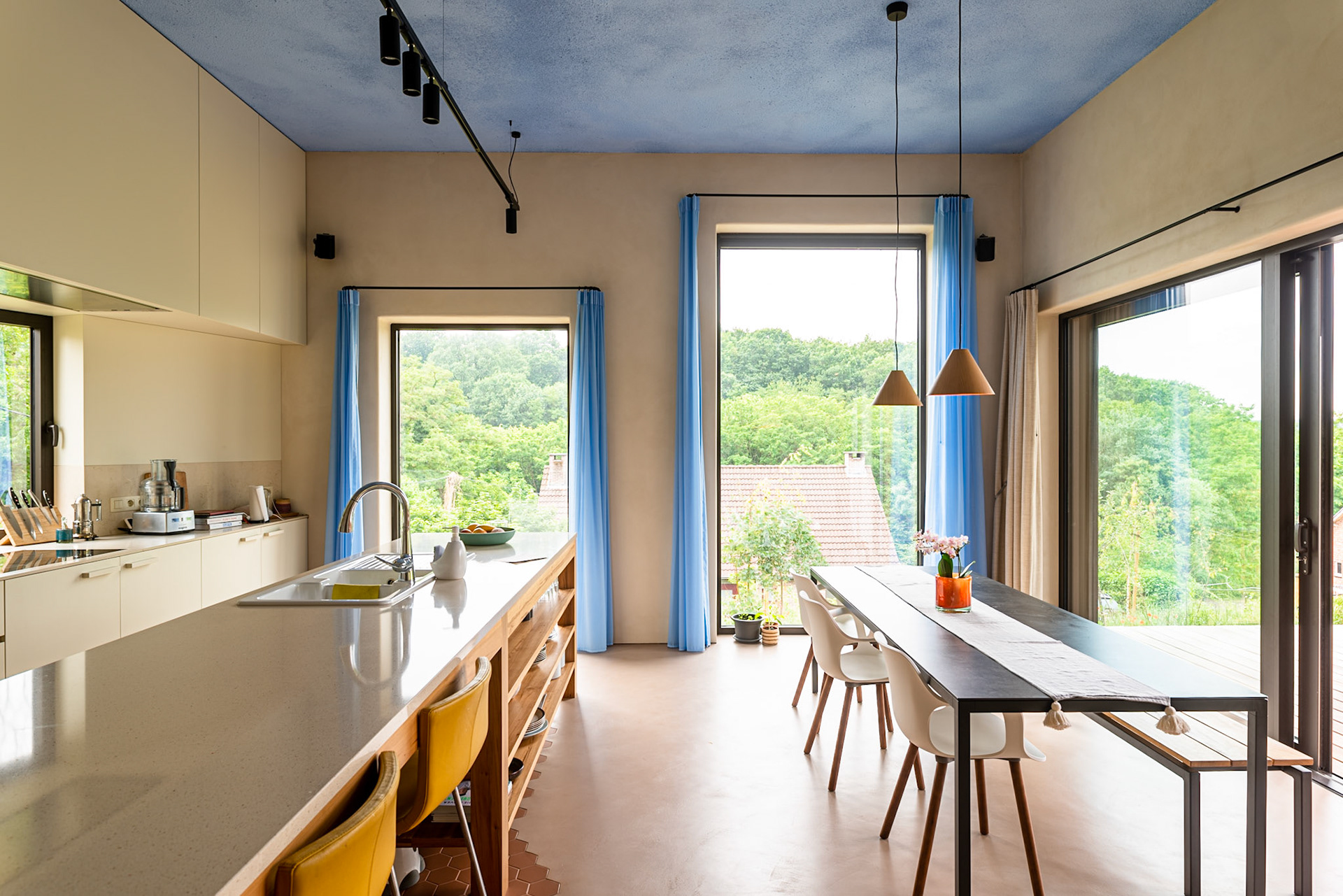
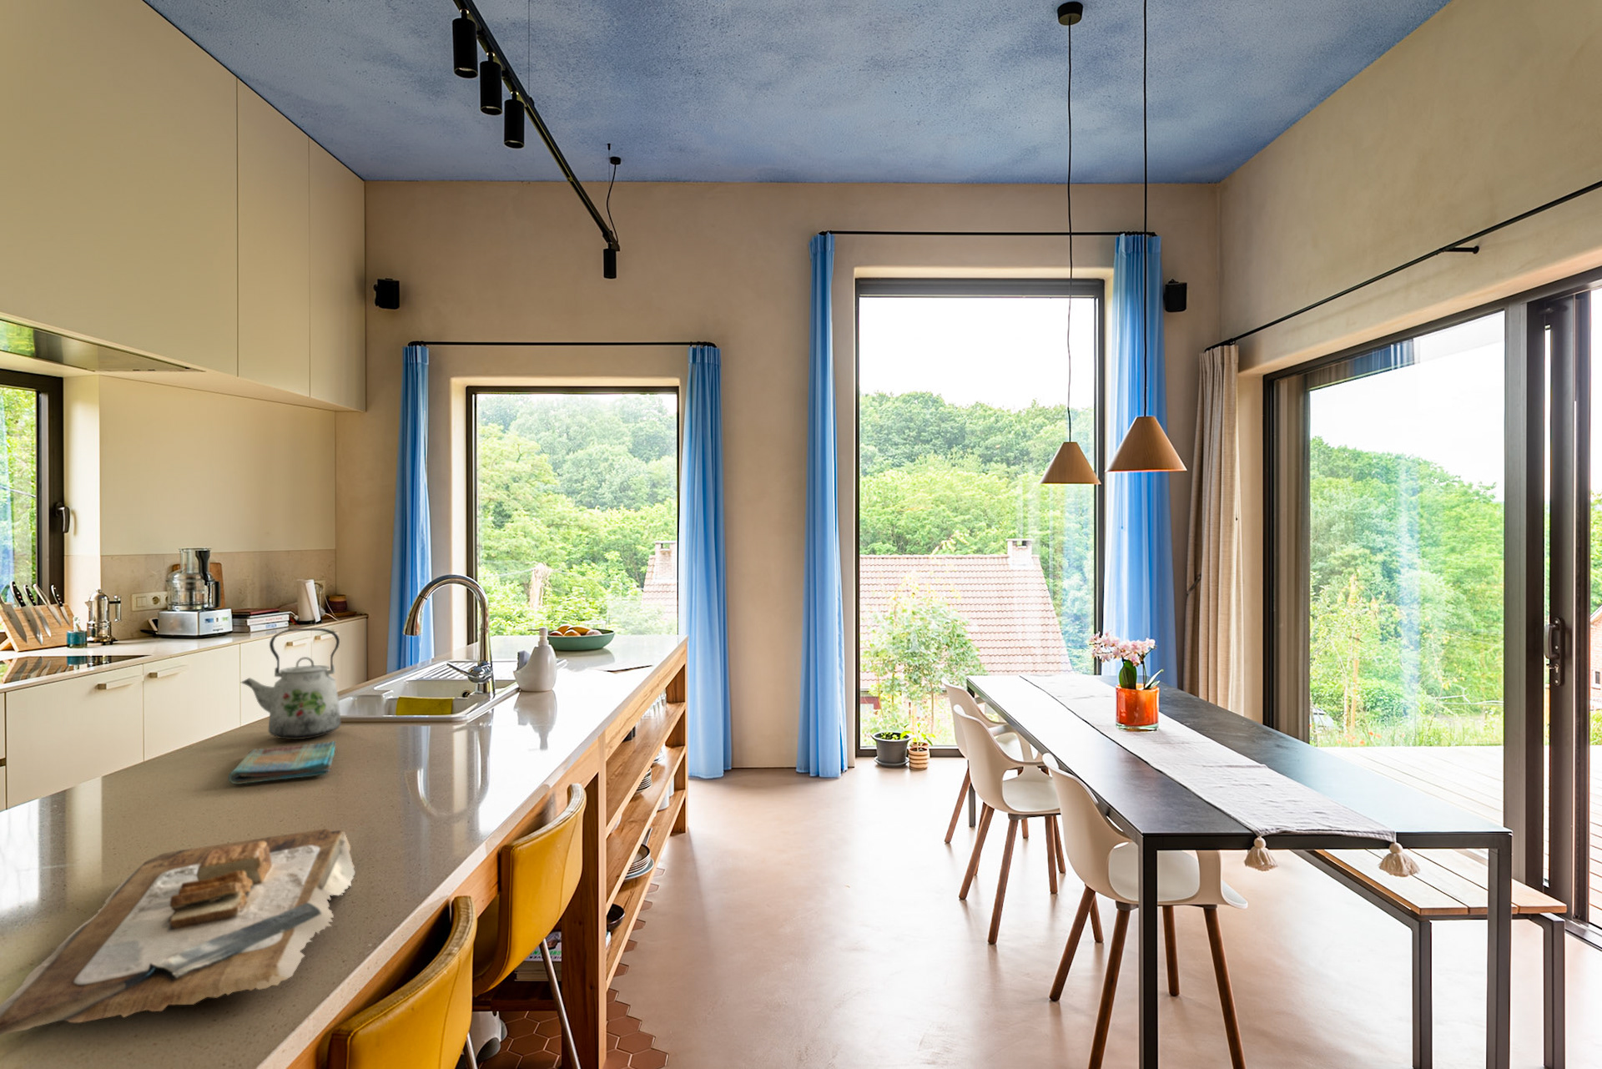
+ kettle (291, 681)
+ dish towel (286, 760)
+ cutting board (206, 896)
